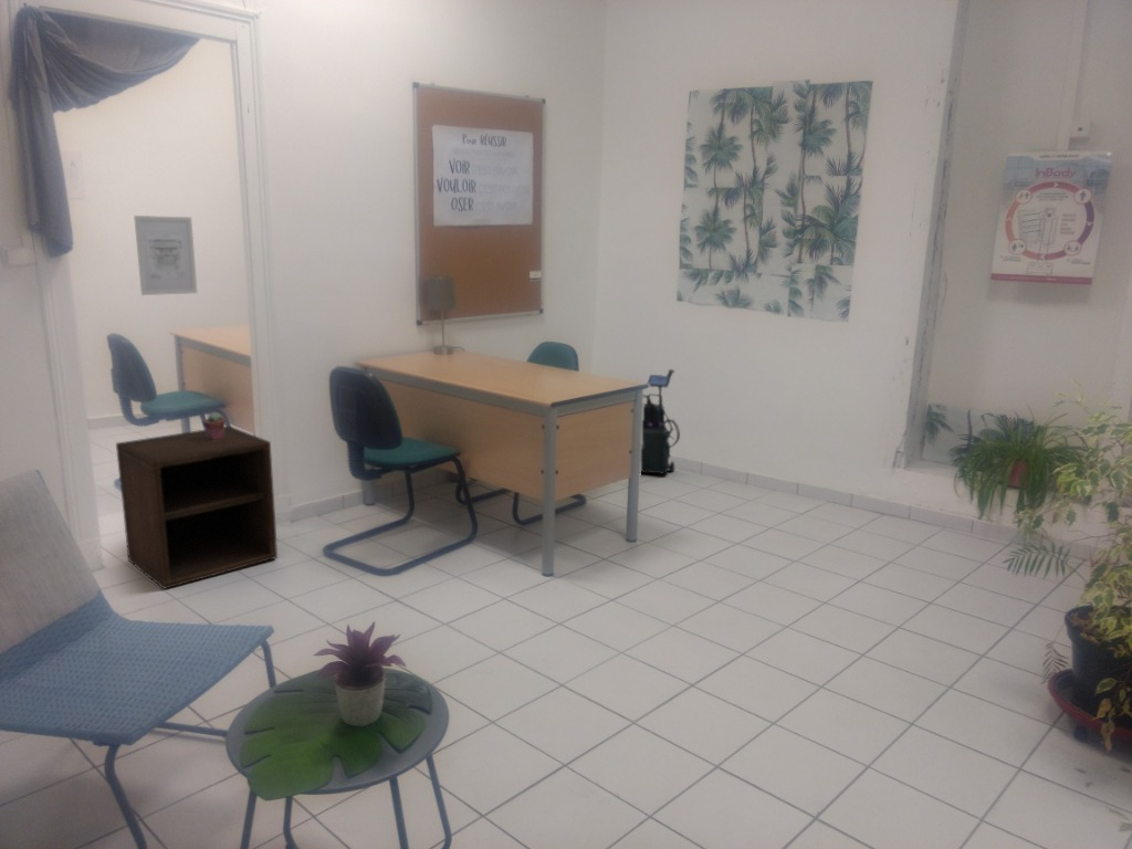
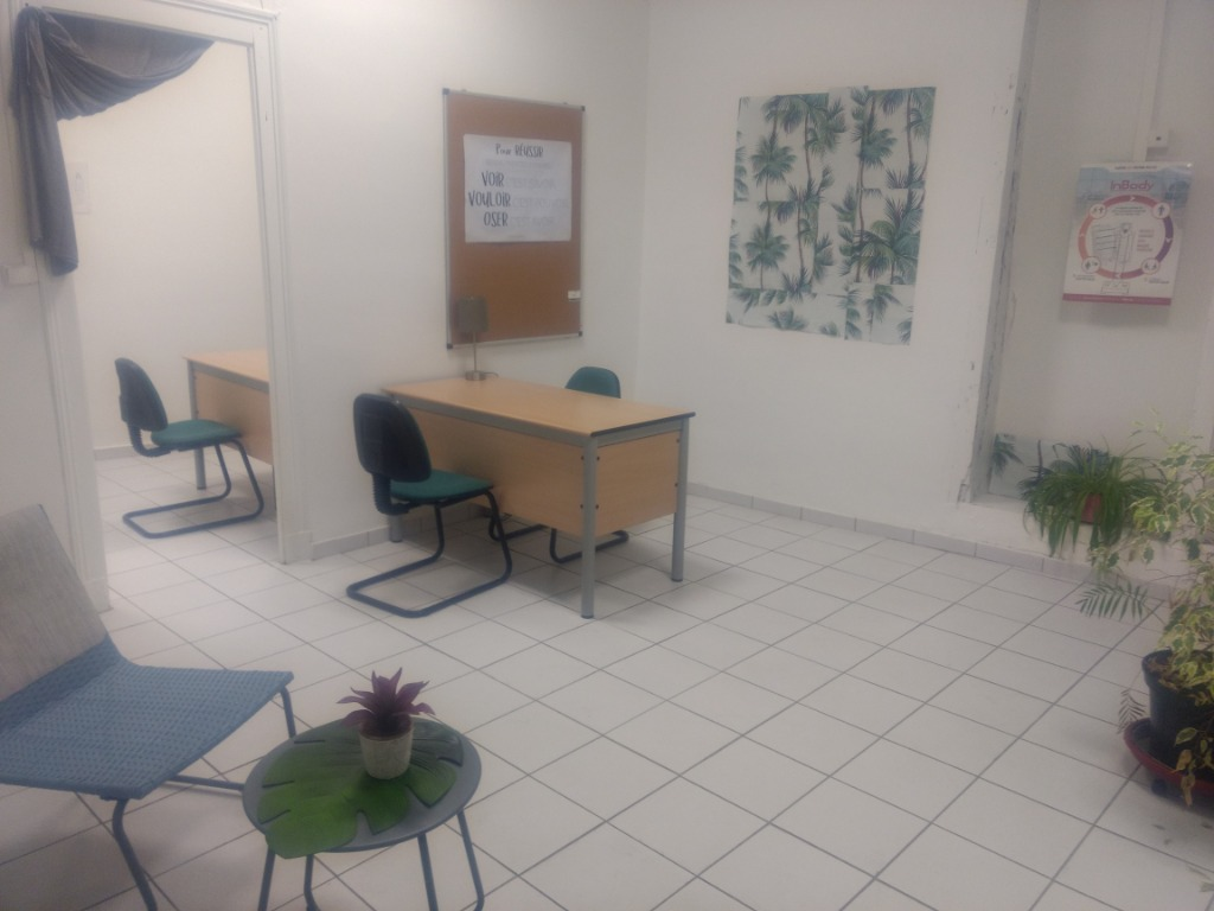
- nightstand (198, 502)
- vacuum cleaner (656, 421)
- wall art (166, 255)
- potted succulent (214, 424)
